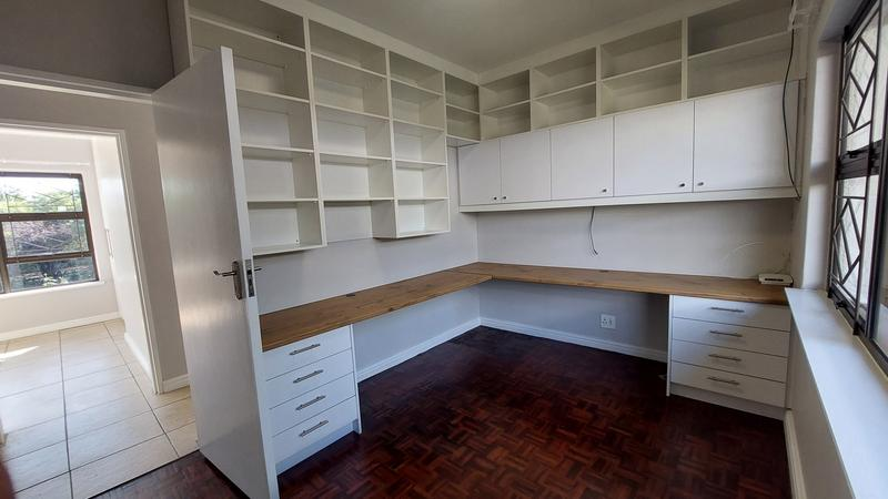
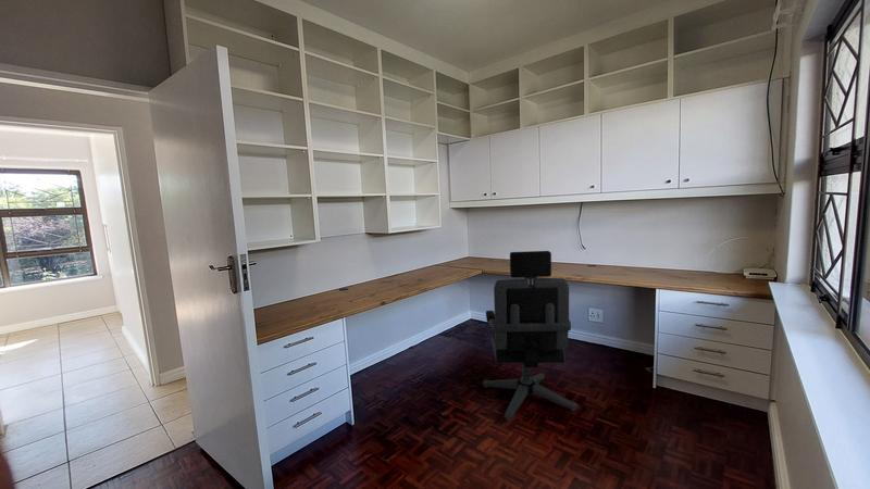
+ office chair (524, 324)
